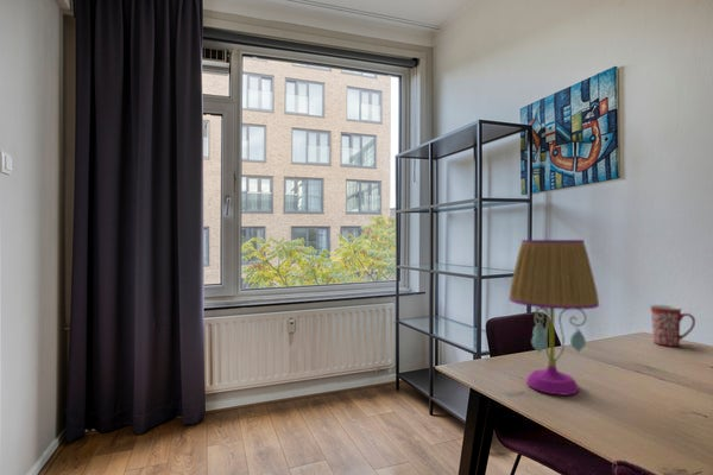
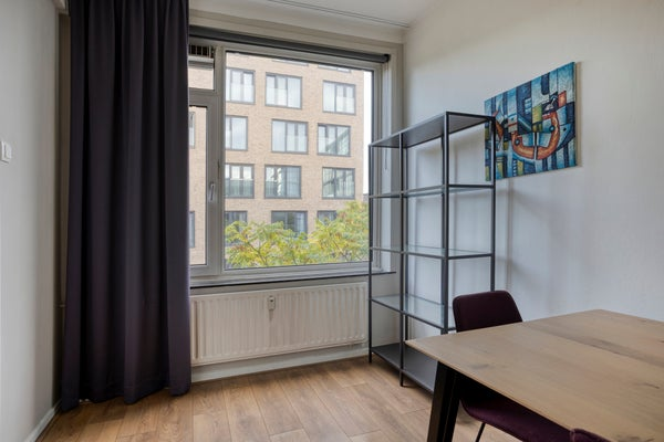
- mug (671, 325)
- table lamp (551, 312)
